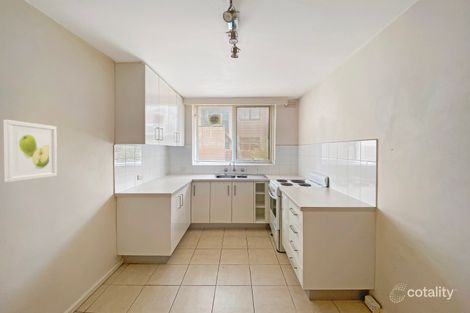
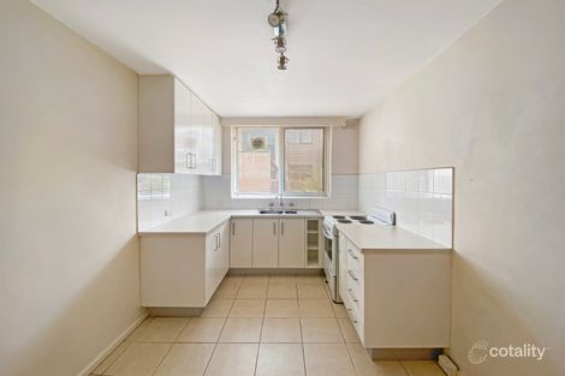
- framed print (33, 151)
